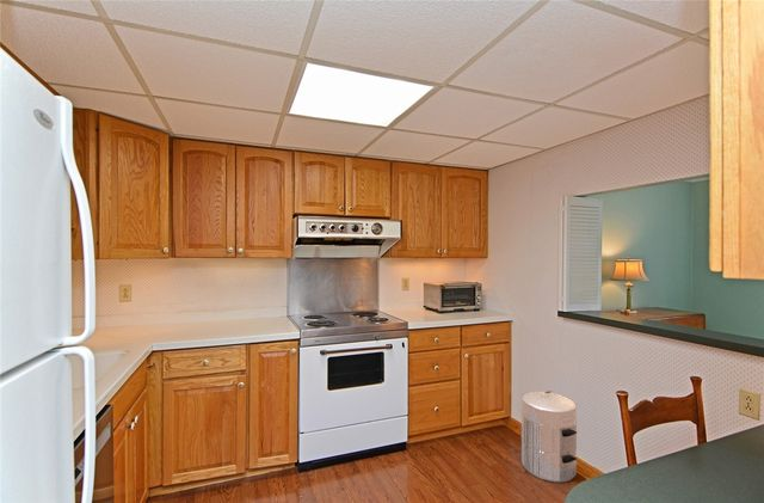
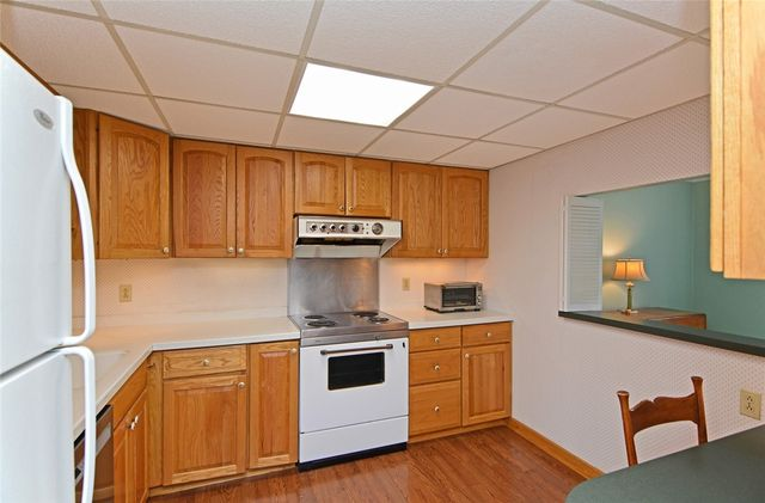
- waste bin (548, 429)
